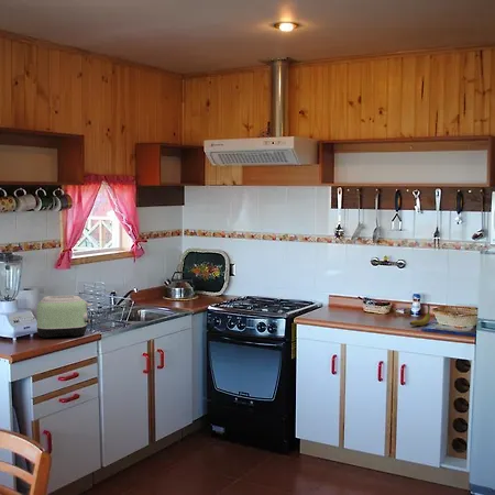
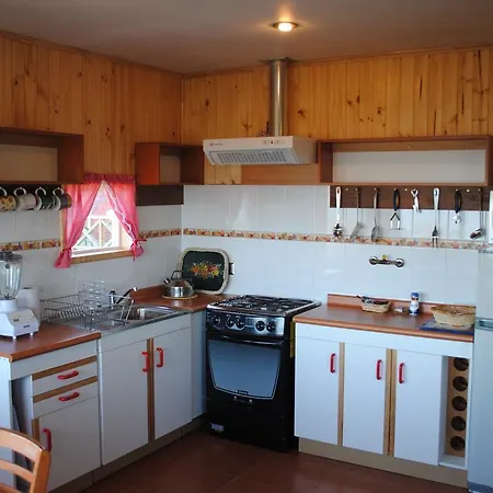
- banana (424, 318)
- toaster (64, 316)
